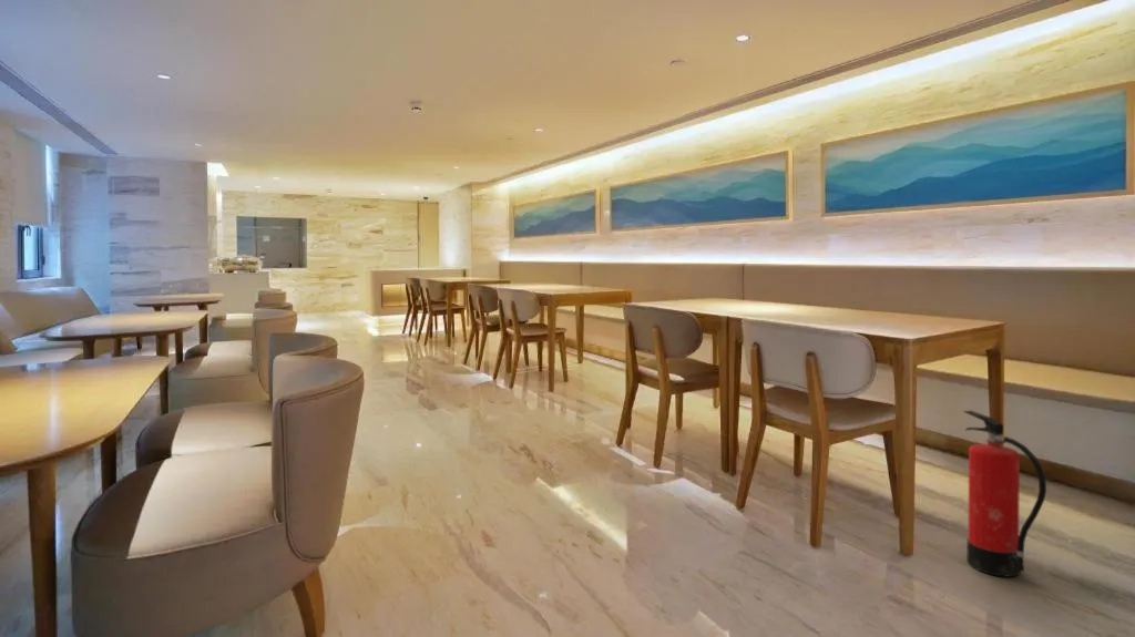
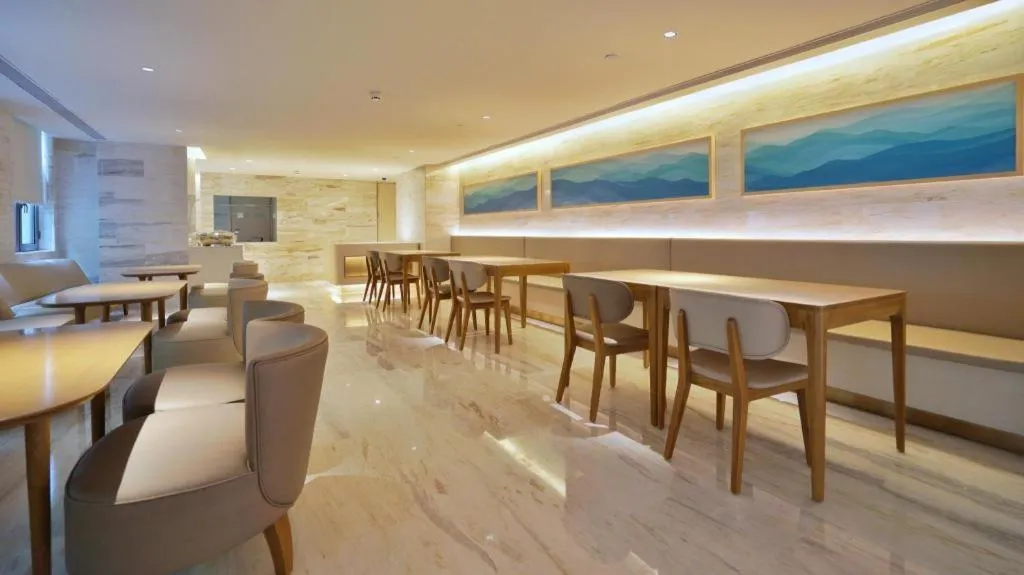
- fire extinguisher (1002, 494)
